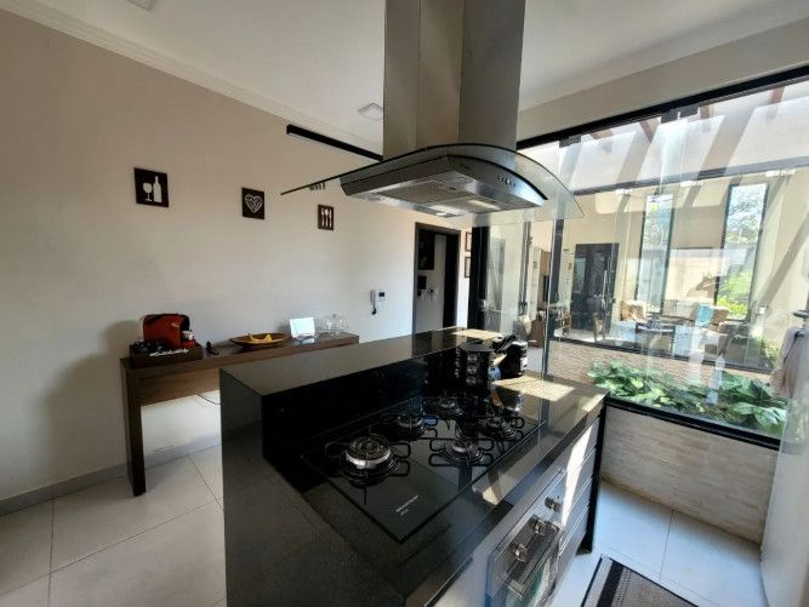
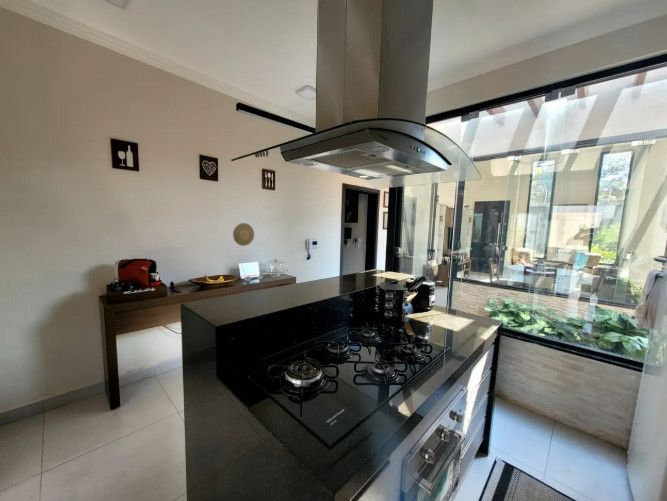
+ decorative plate (244, 234)
